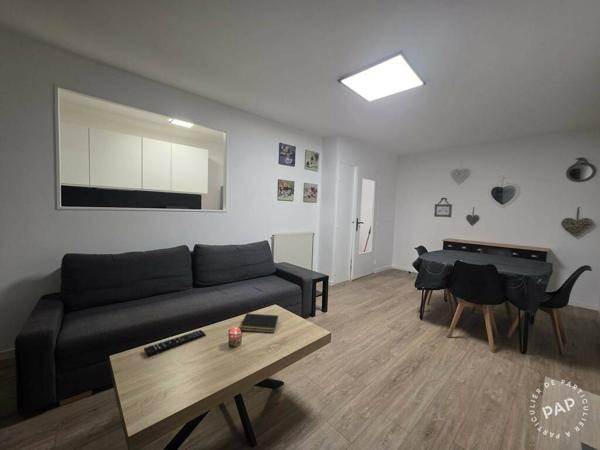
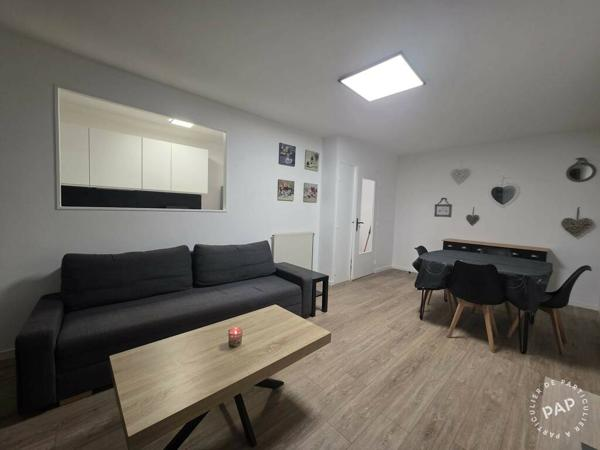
- notepad (259, 322)
- remote control (176, 341)
